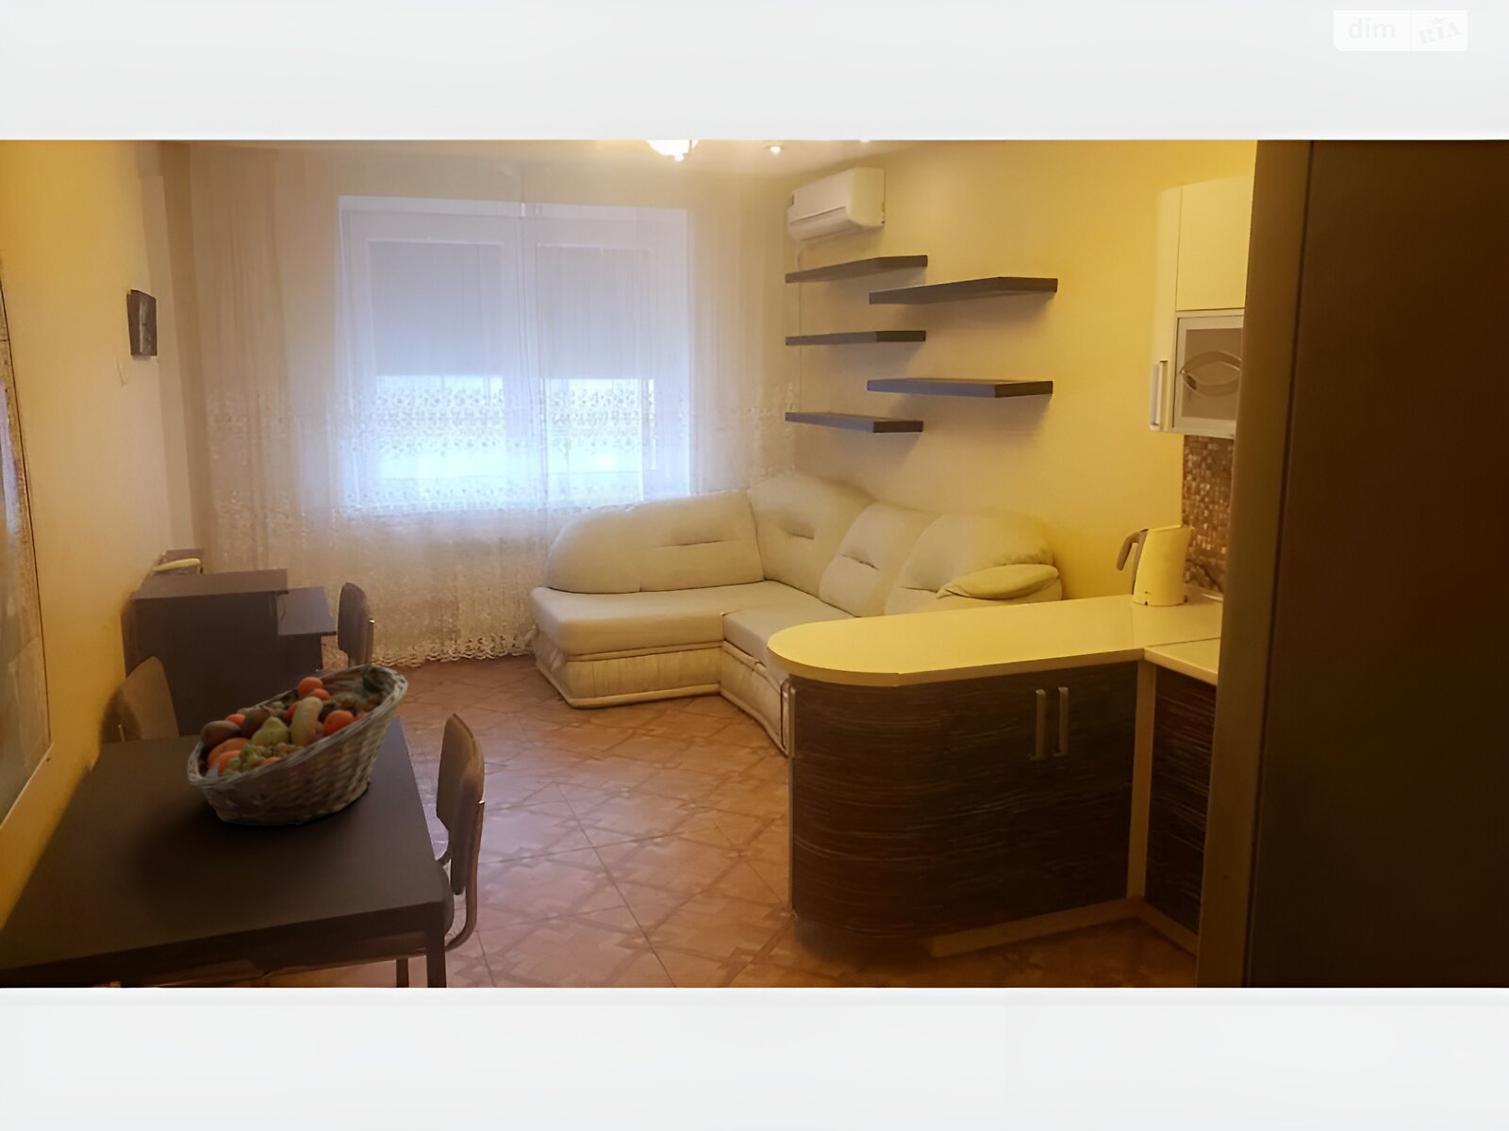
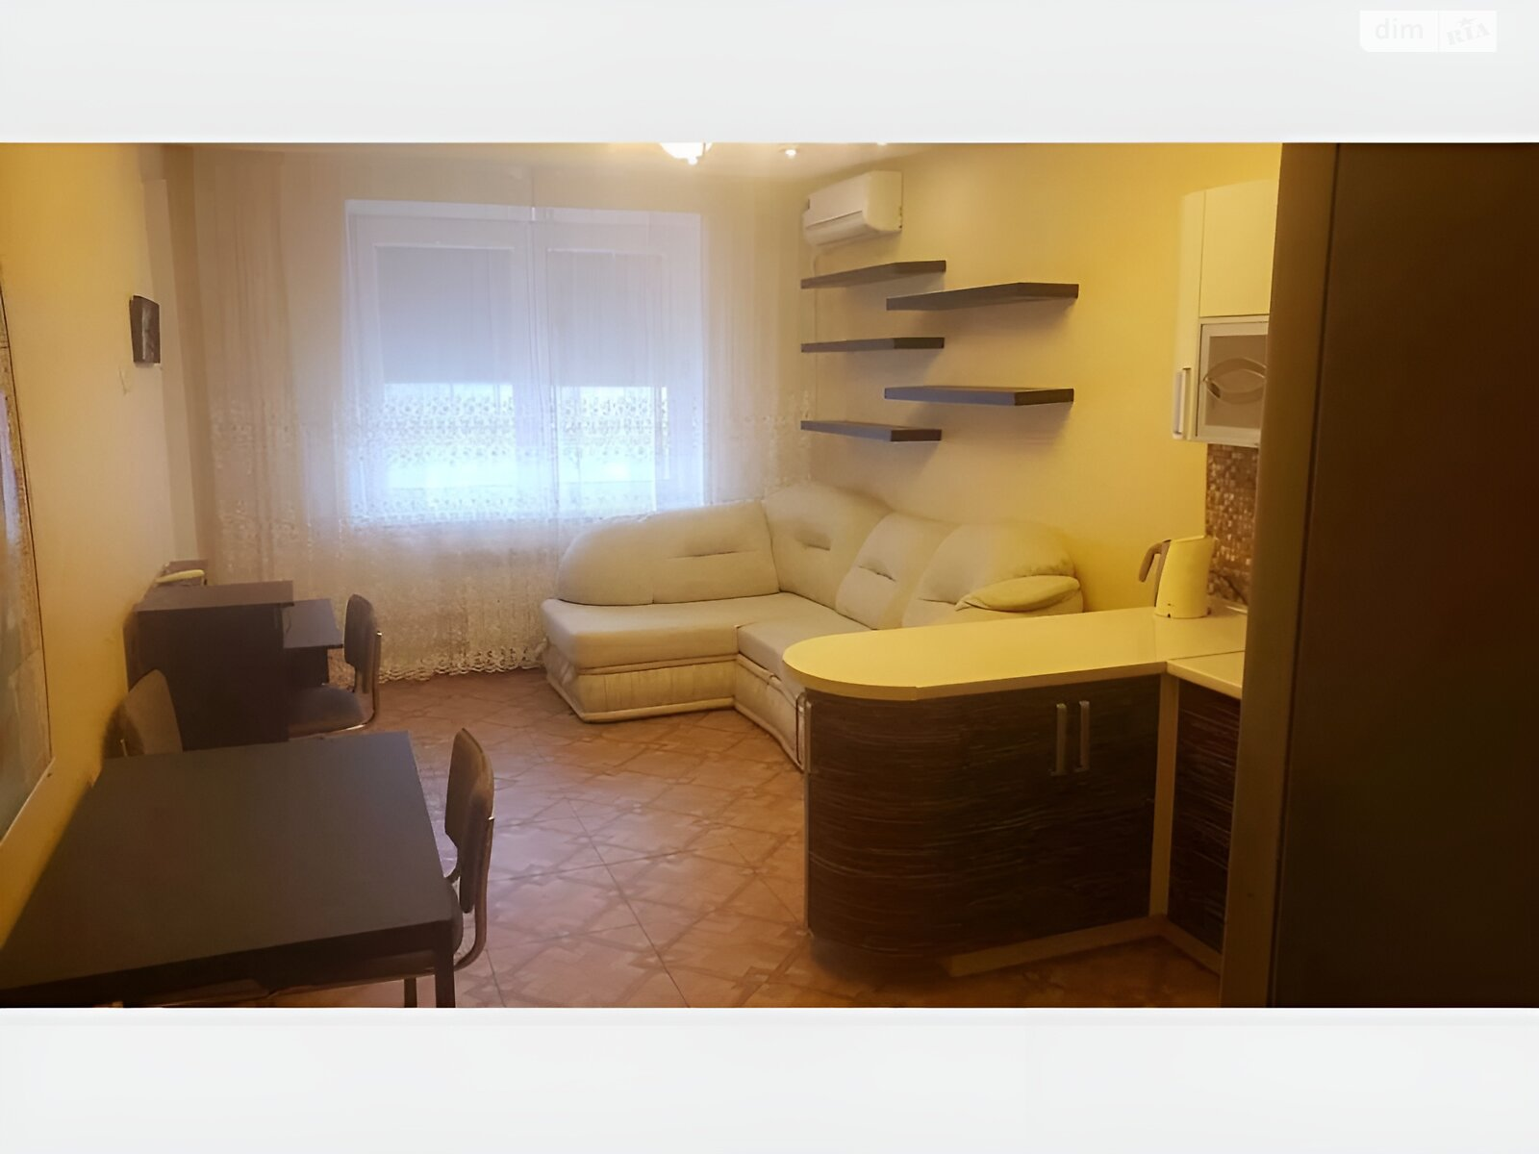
- fruit basket (301, 739)
